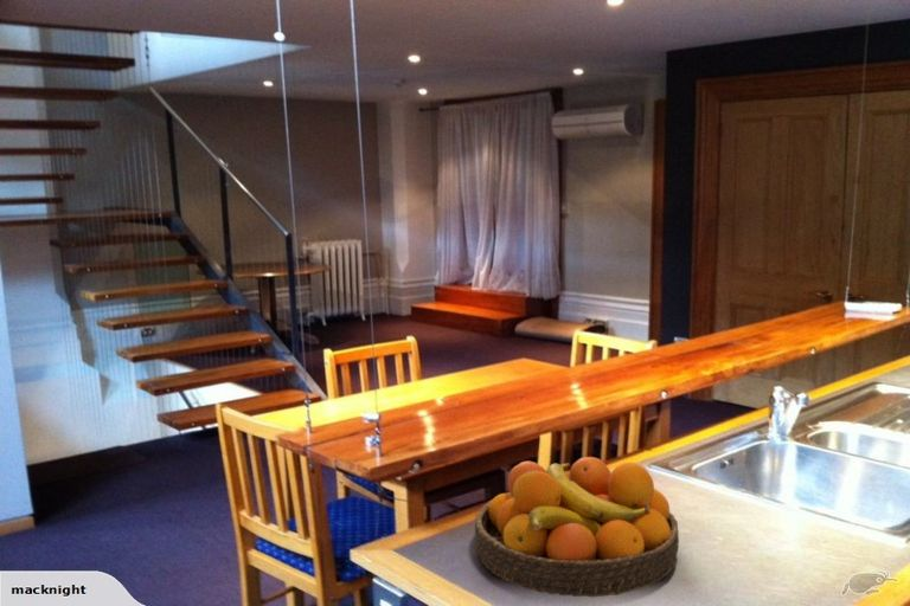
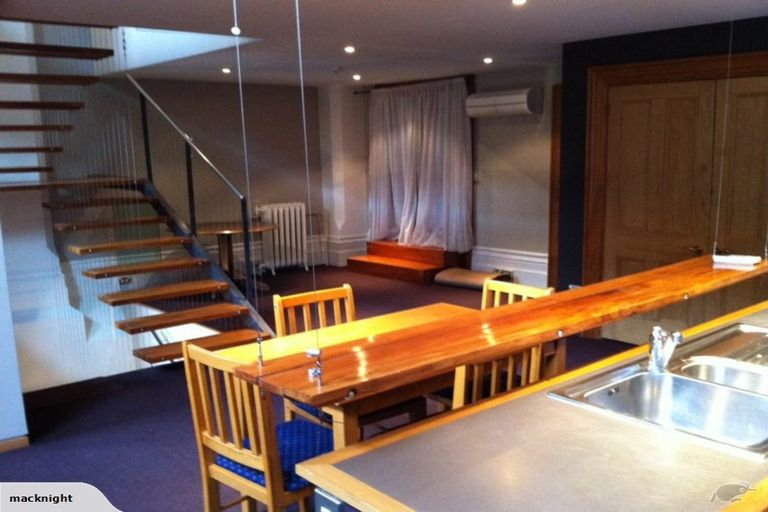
- fruit bowl (575, 505)
